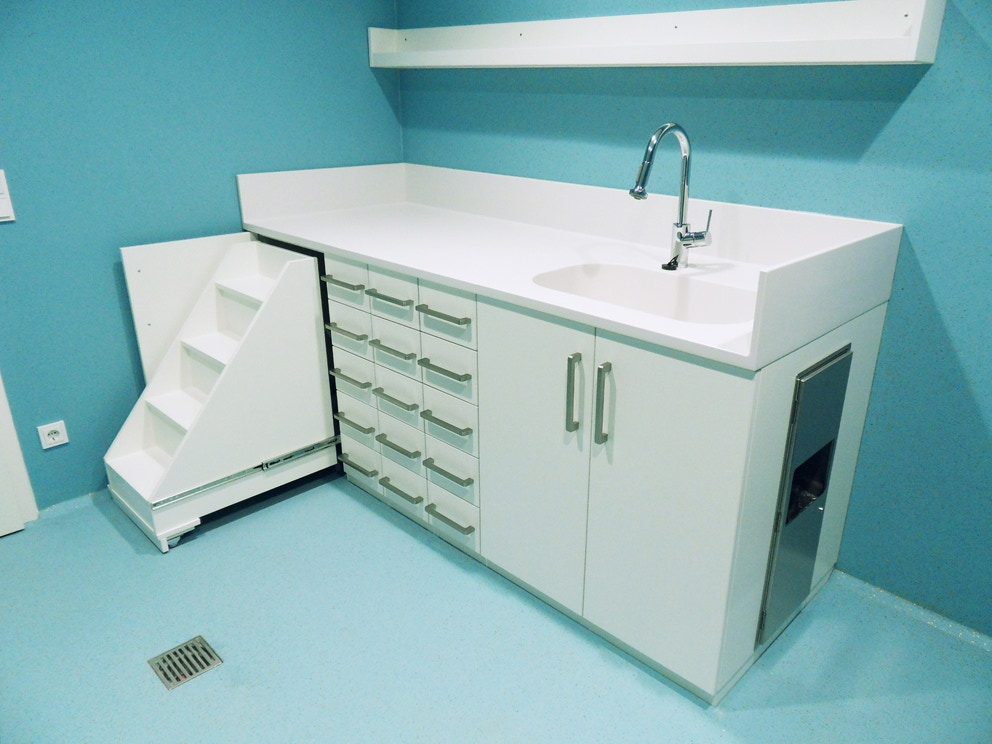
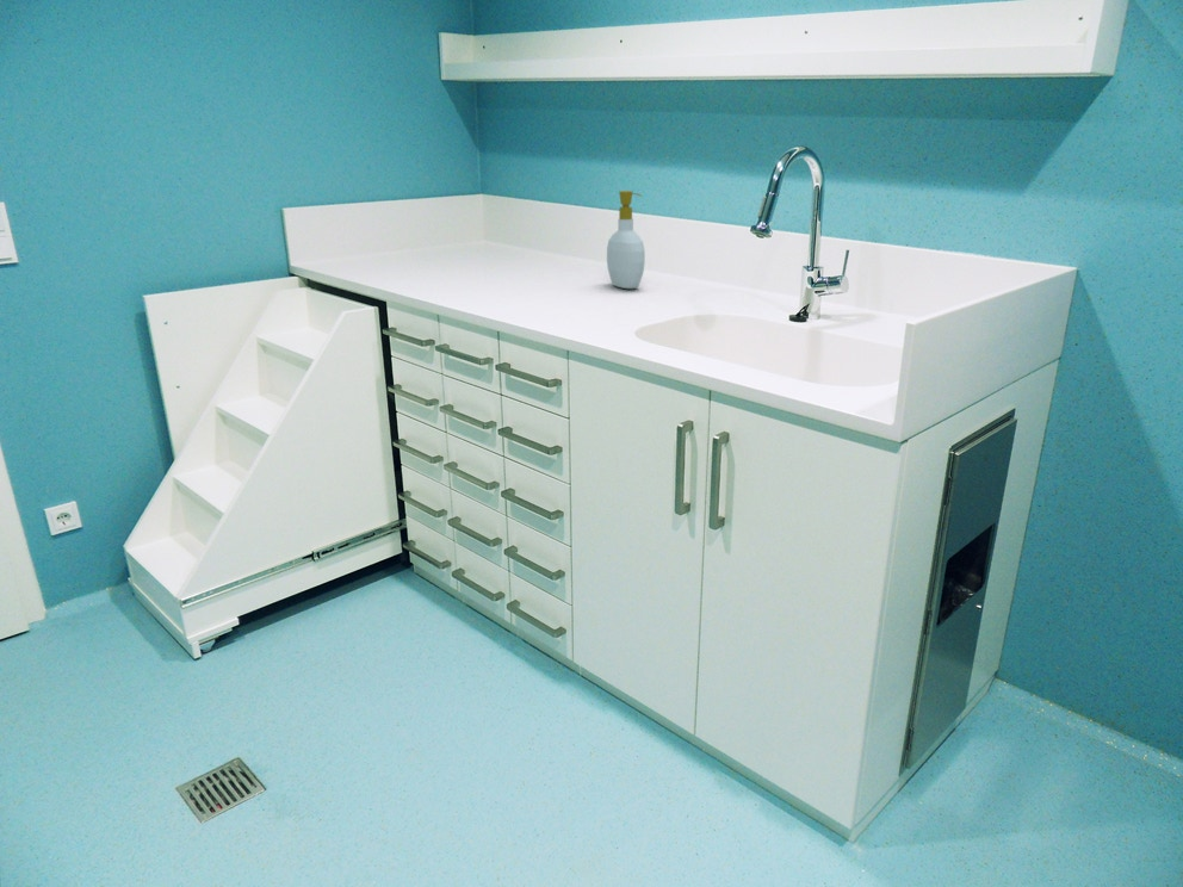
+ soap bottle (626, 240)
